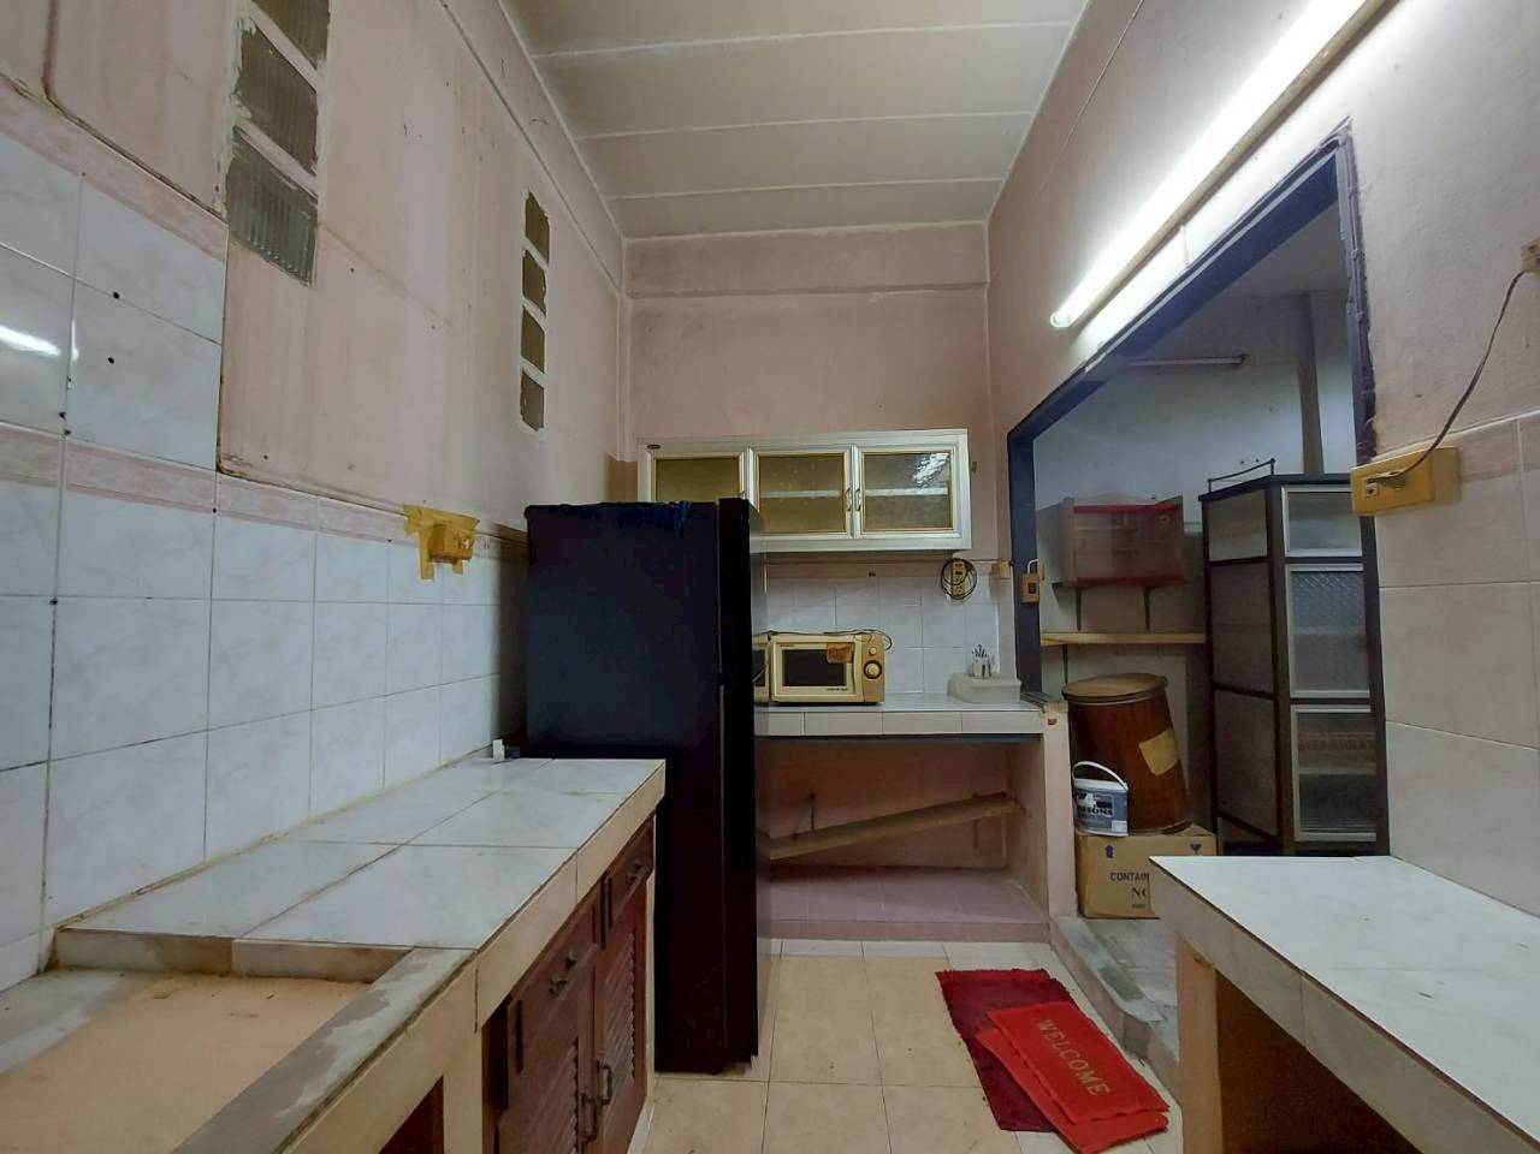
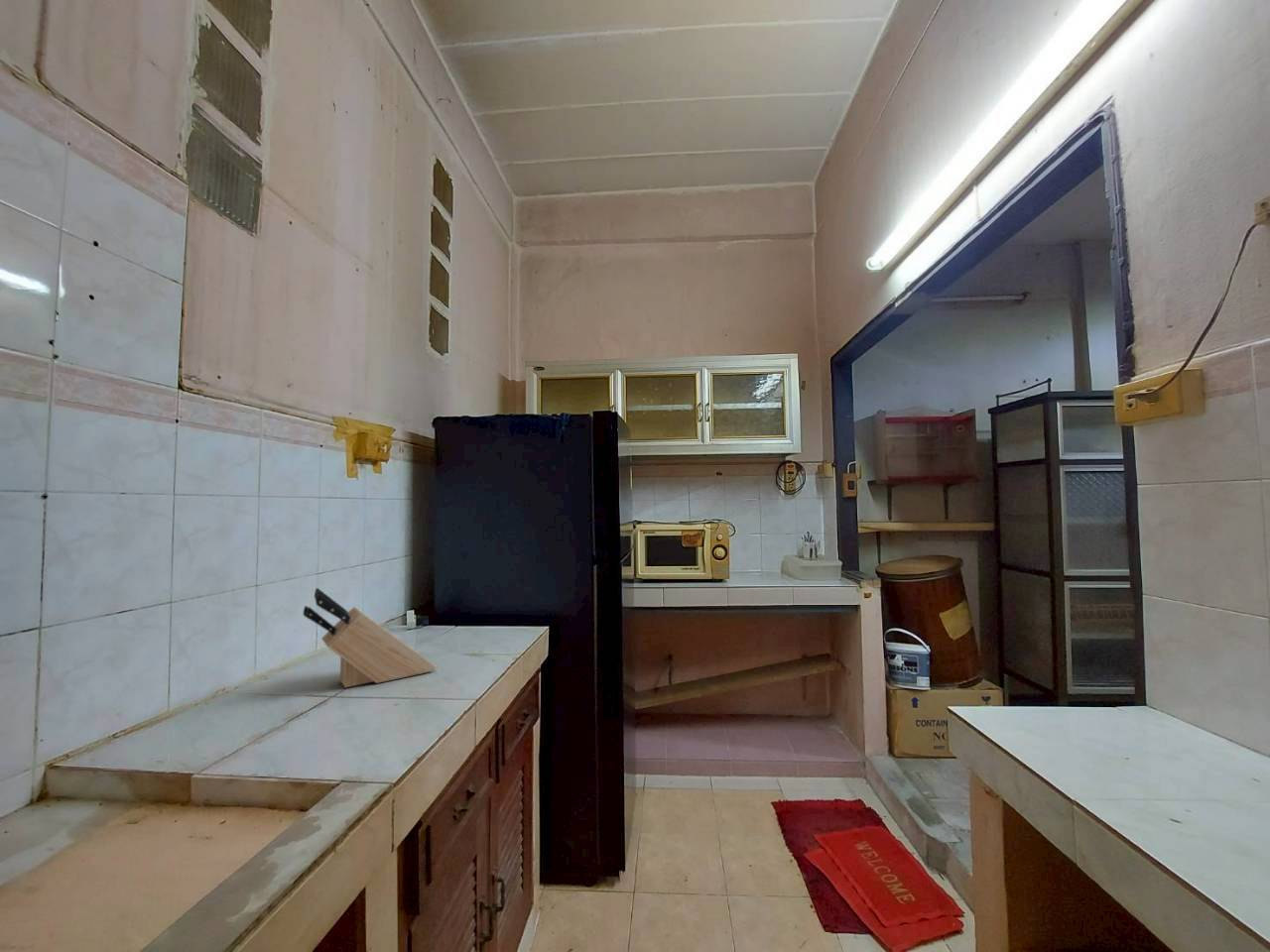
+ knife block (371, 631)
